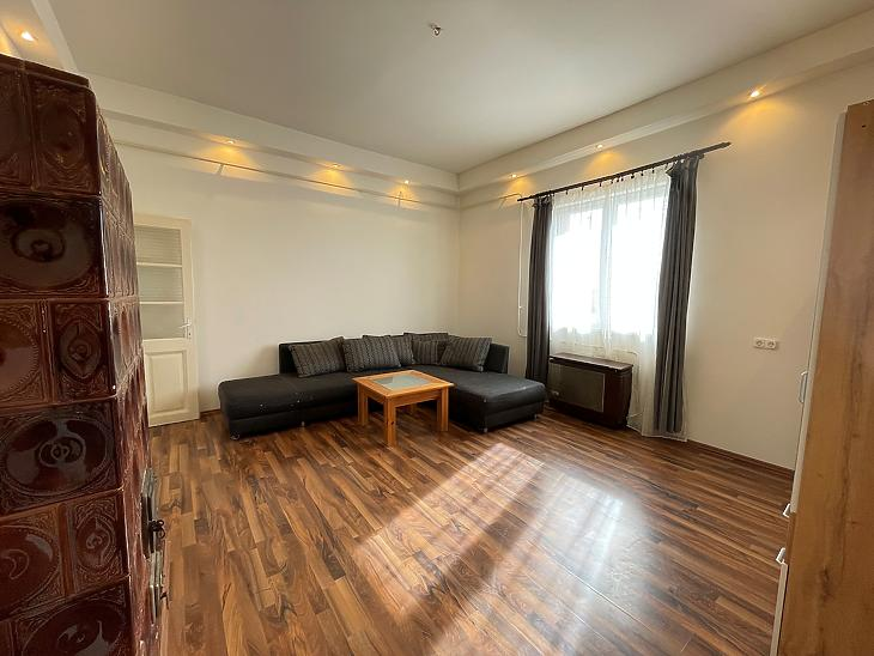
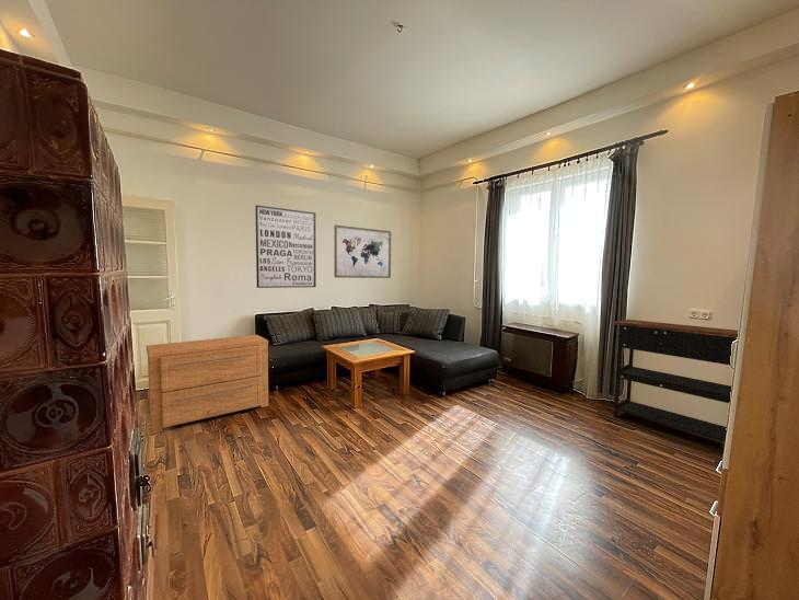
+ console table (698, 382)
+ wall art (363, 253)
+ wall art (287, 249)
+ chest of drawers (211, 378)
